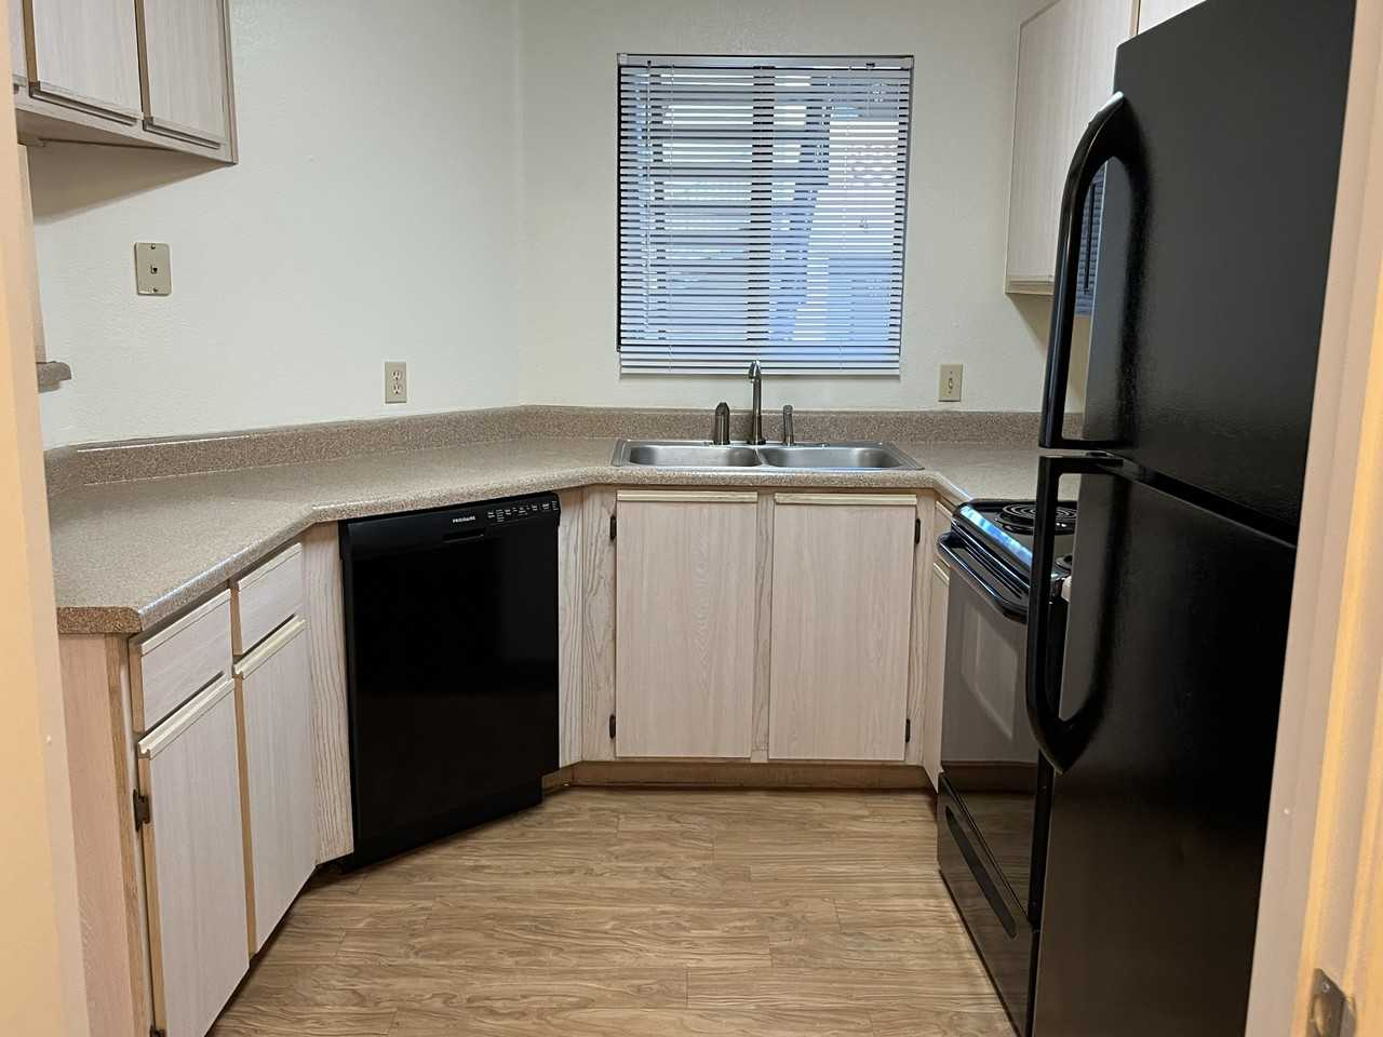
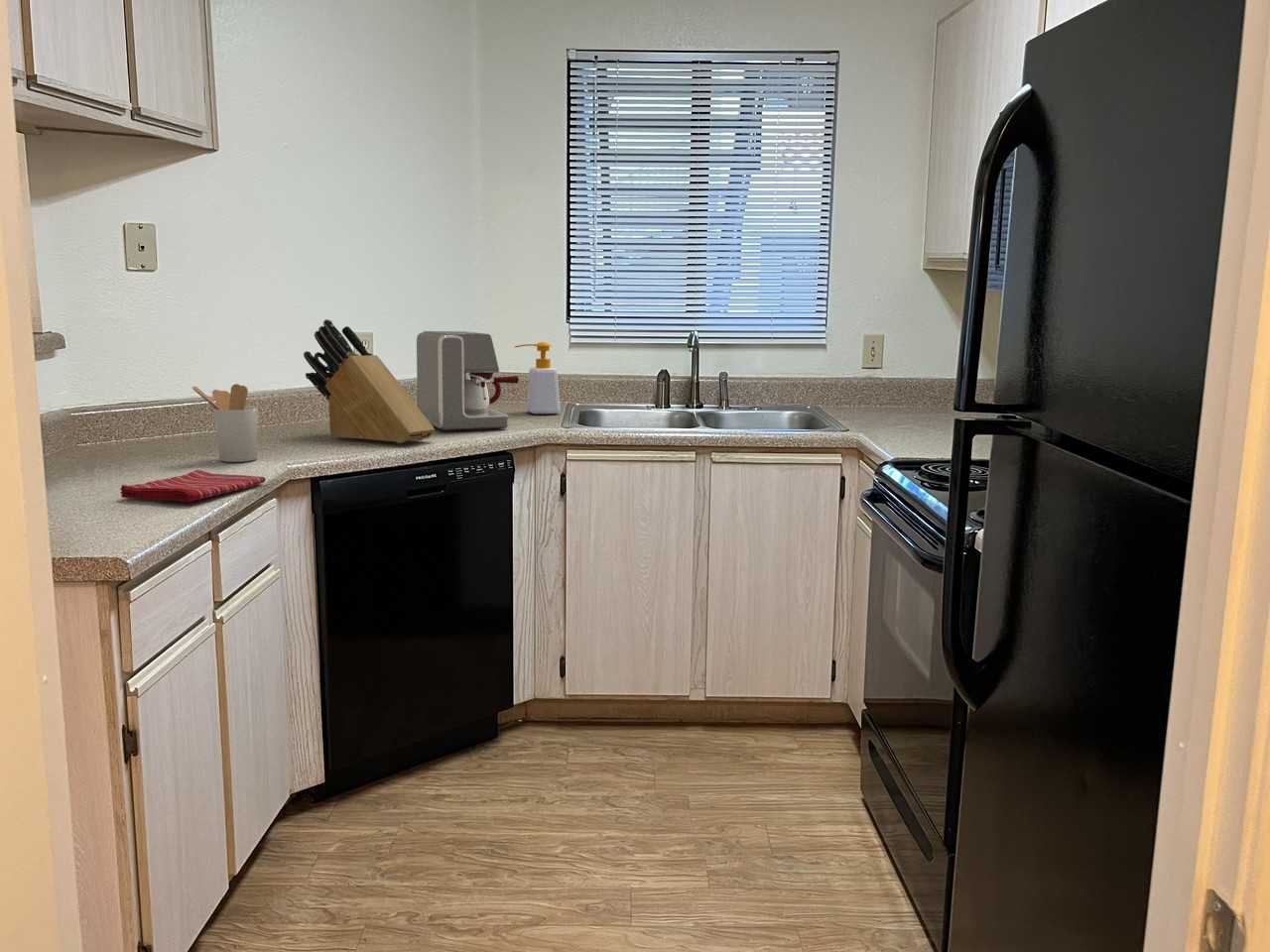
+ knife block (367, 380)
+ soap bottle (536, 377)
+ coffee maker (459, 379)
+ utensil holder (224, 421)
+ dish towel (194, 485)
